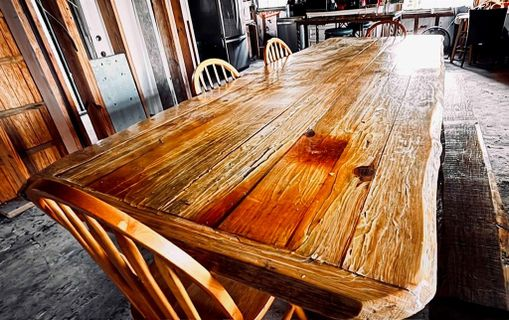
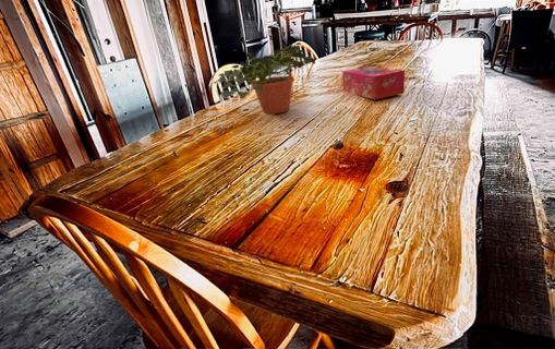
+ potted plant (264, 81)
+ tissue box (371, 81)
